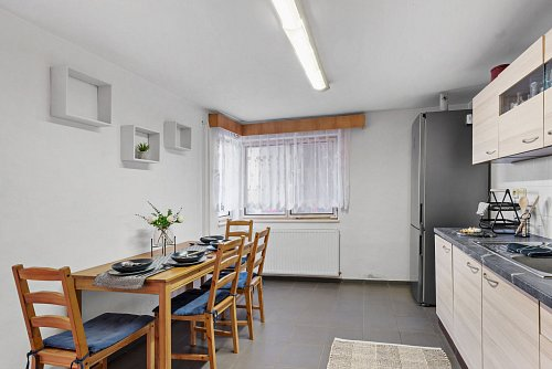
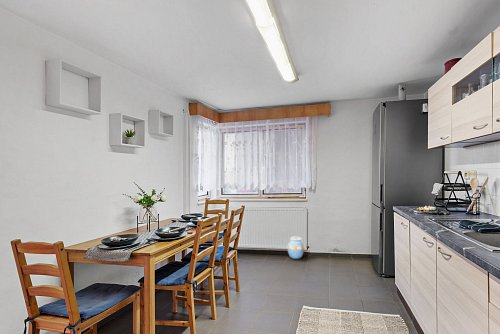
+ vase (295, 247)
